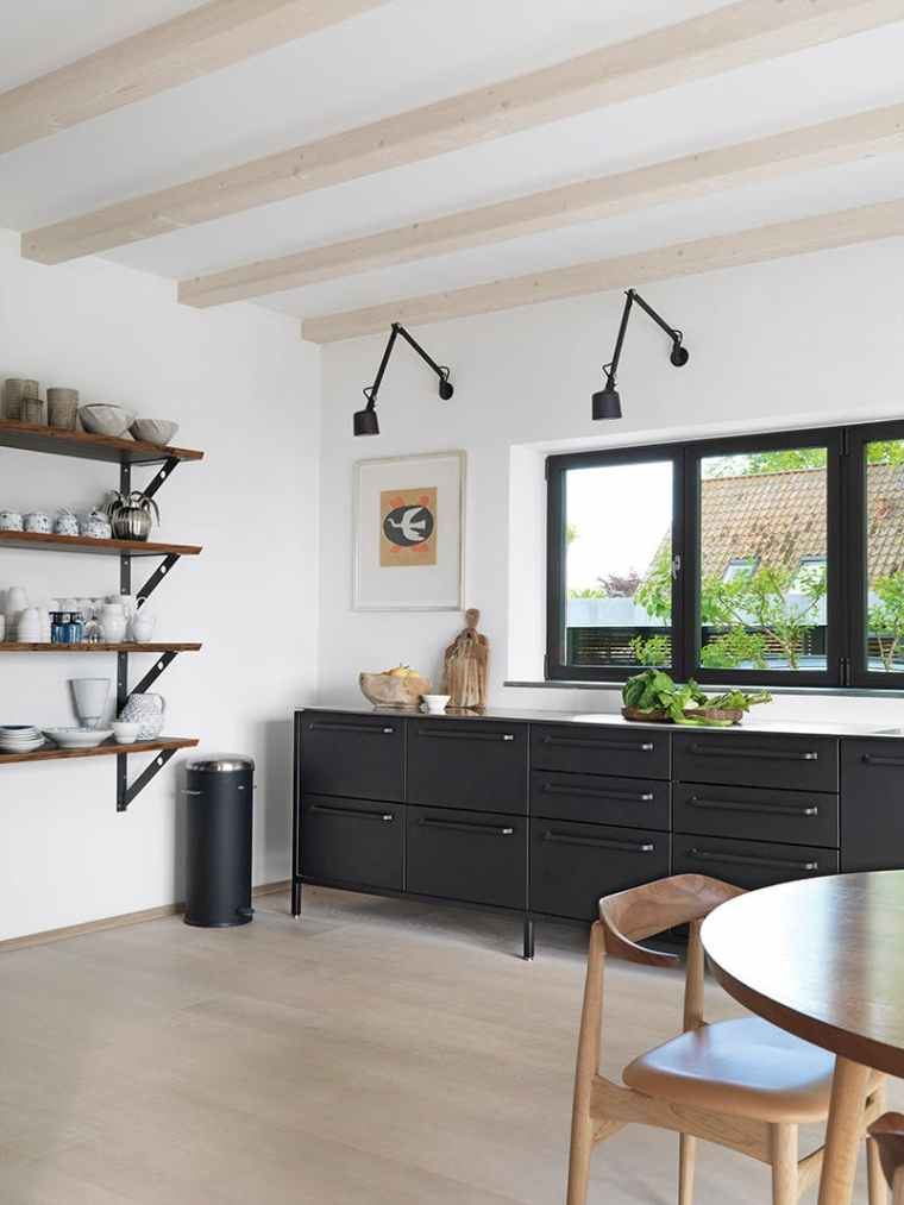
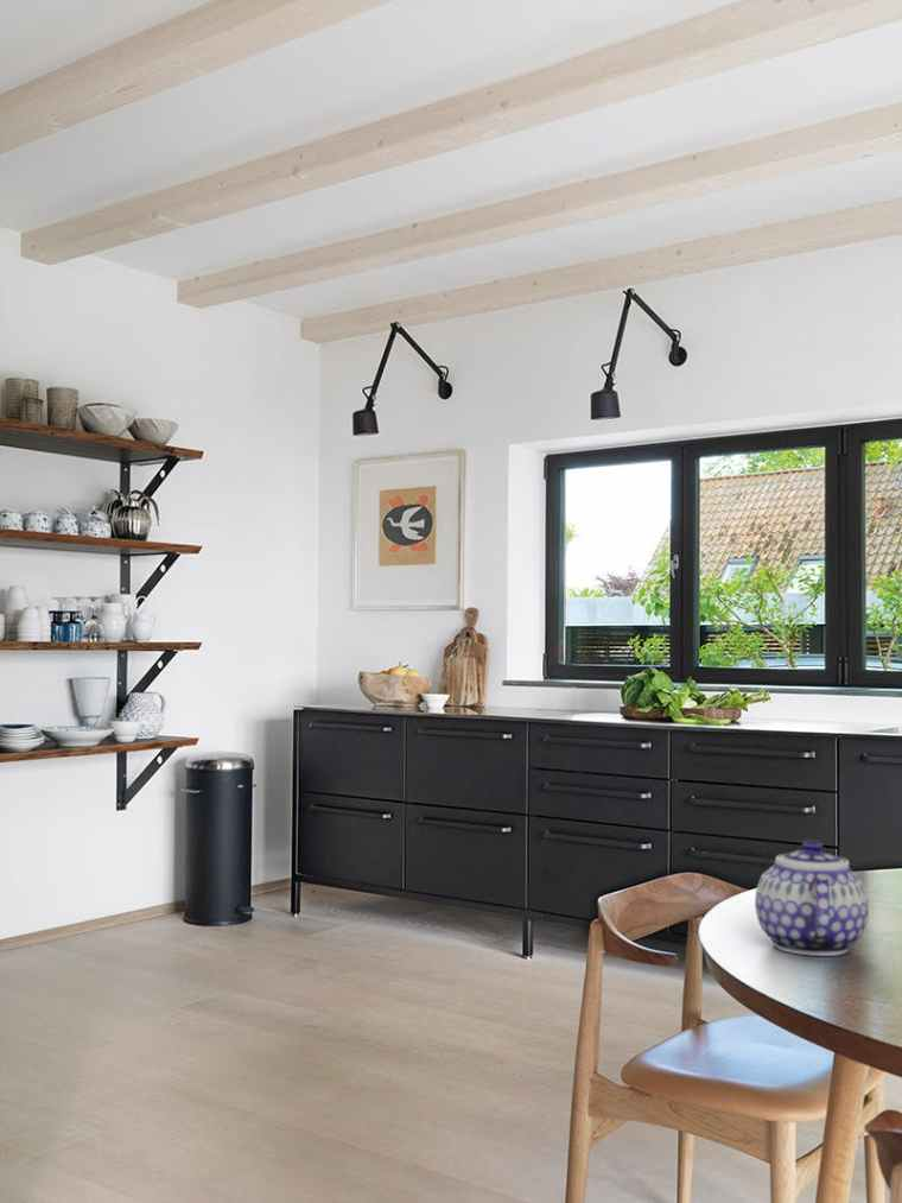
+ teapot (811, 893)
